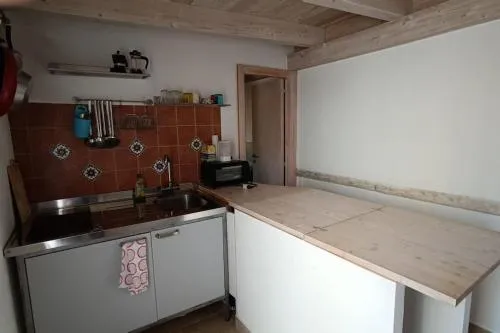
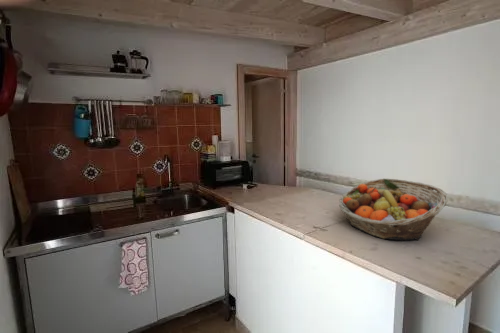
+ fruit basket (387, 206)
